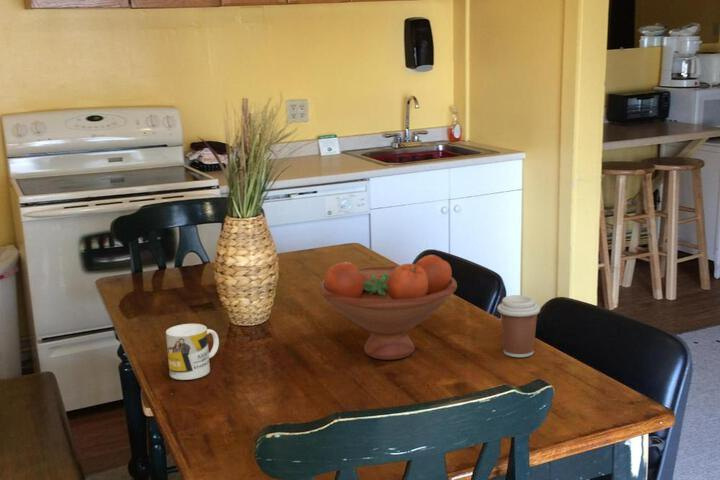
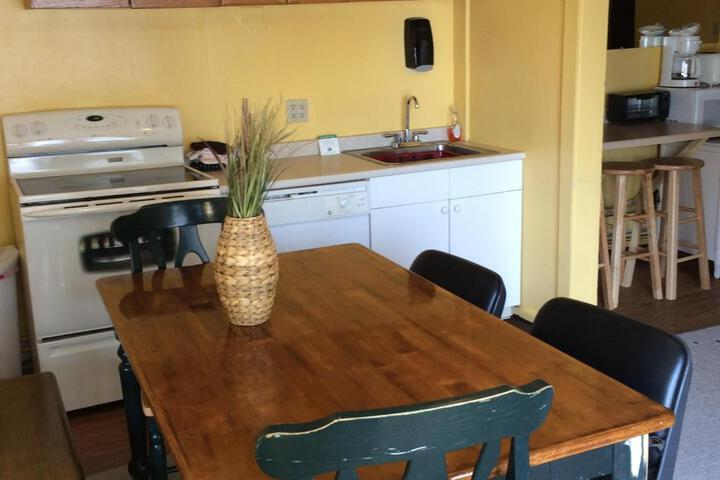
- fruit bowl (388, 304)
- coffee cup (518, 326)
- mug (195, 349)
